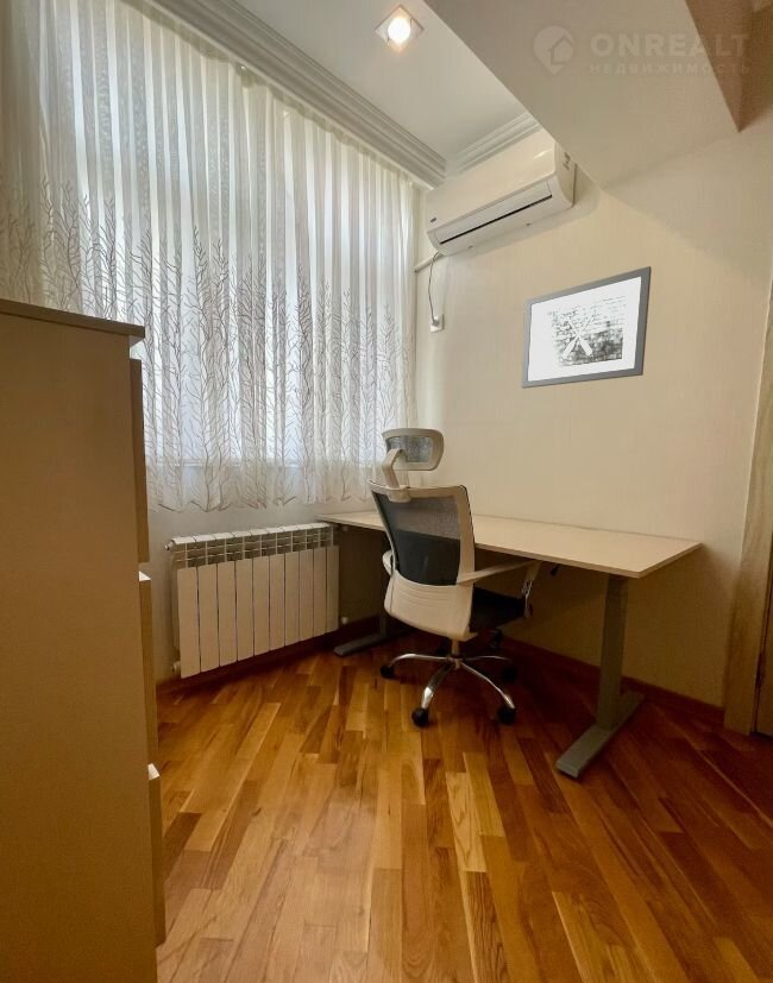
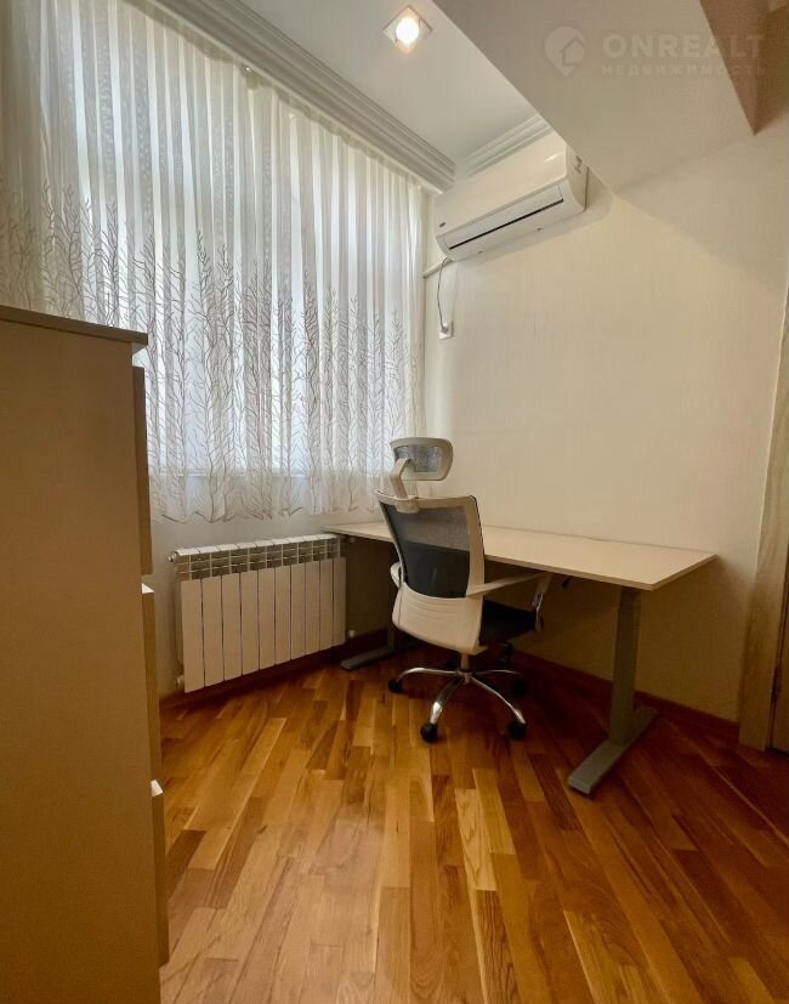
- wall art (579, 334)
